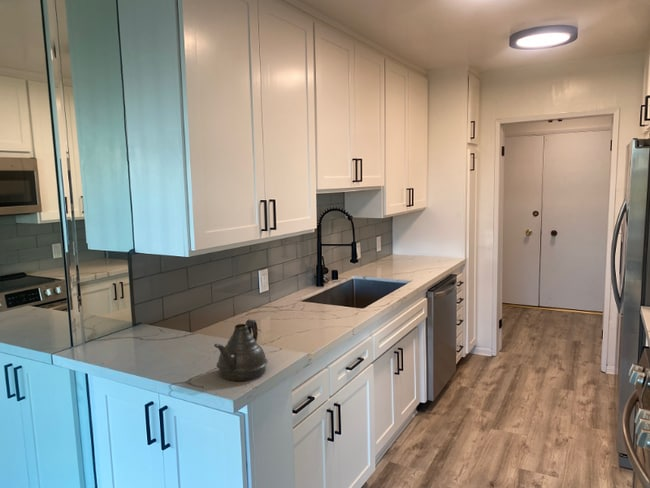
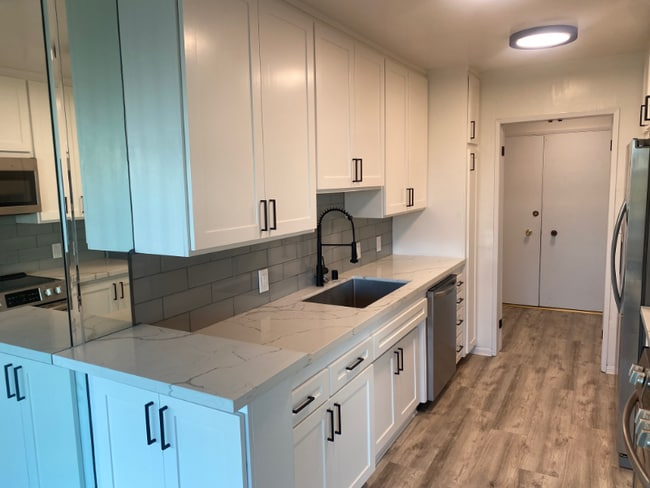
- teapot (236, 352)
